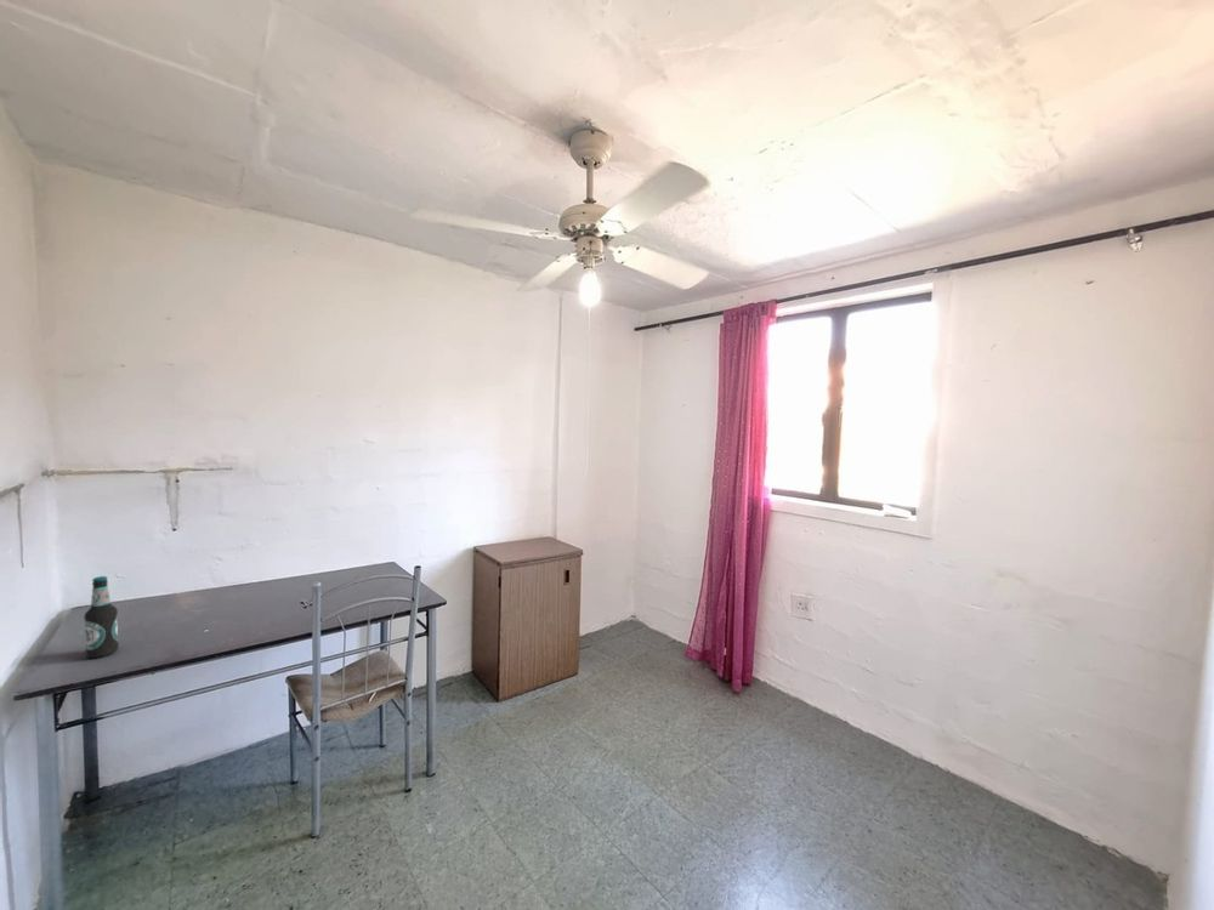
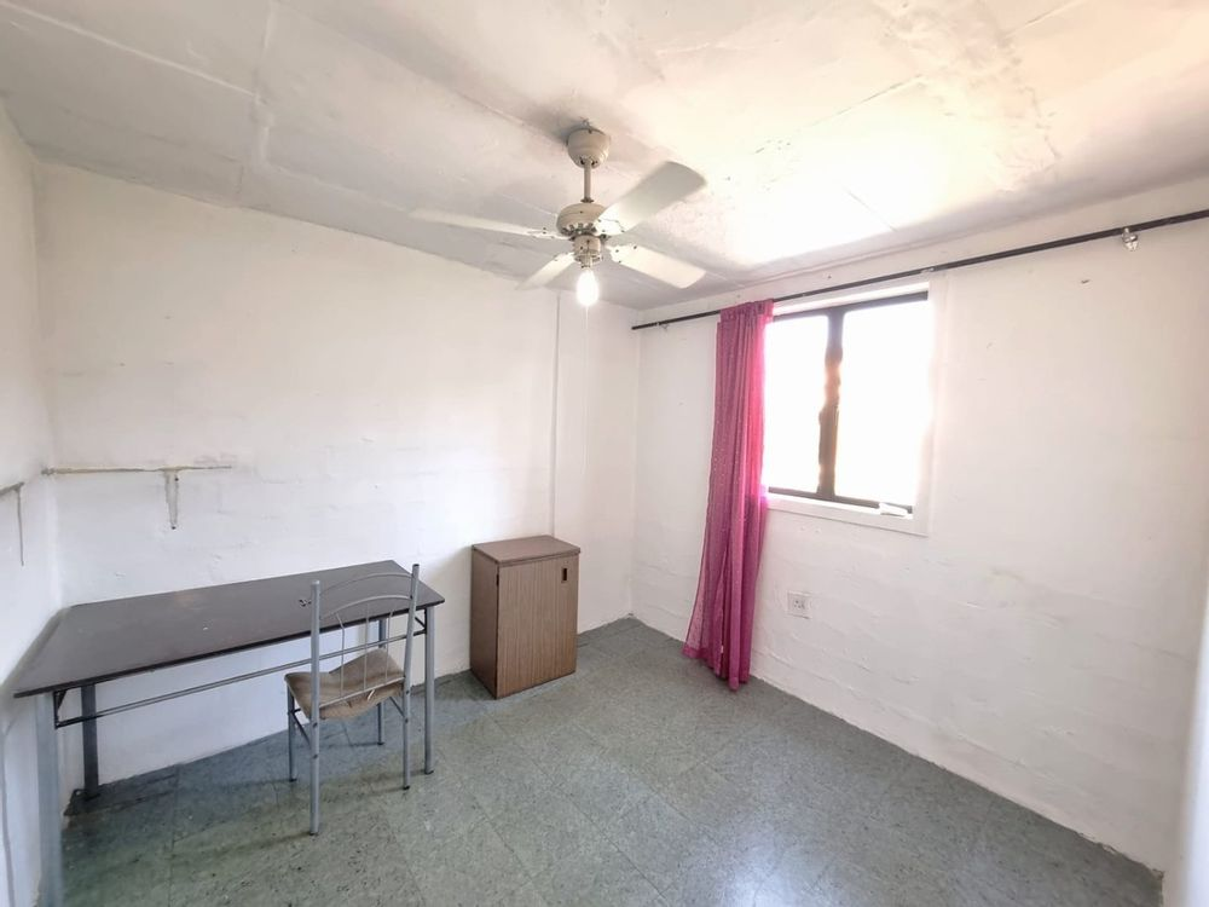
- bottle (101, 615)
